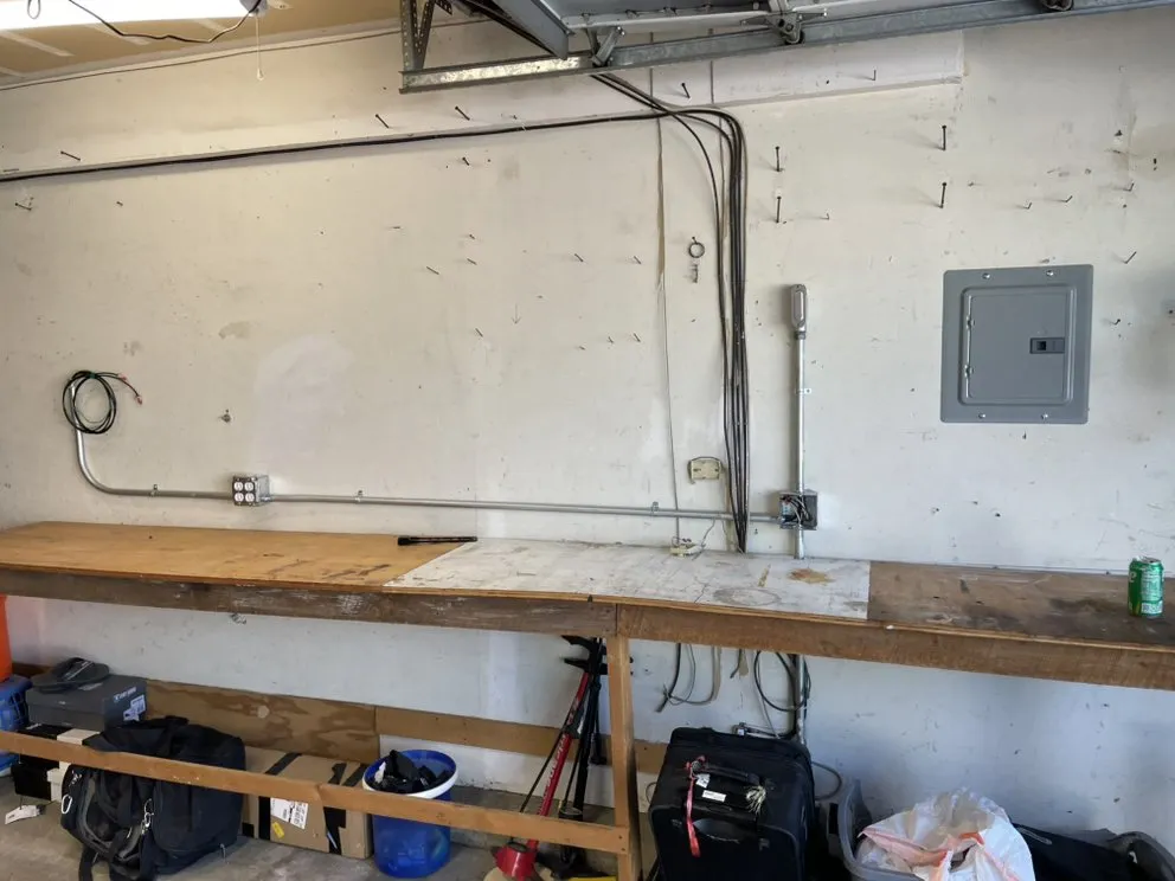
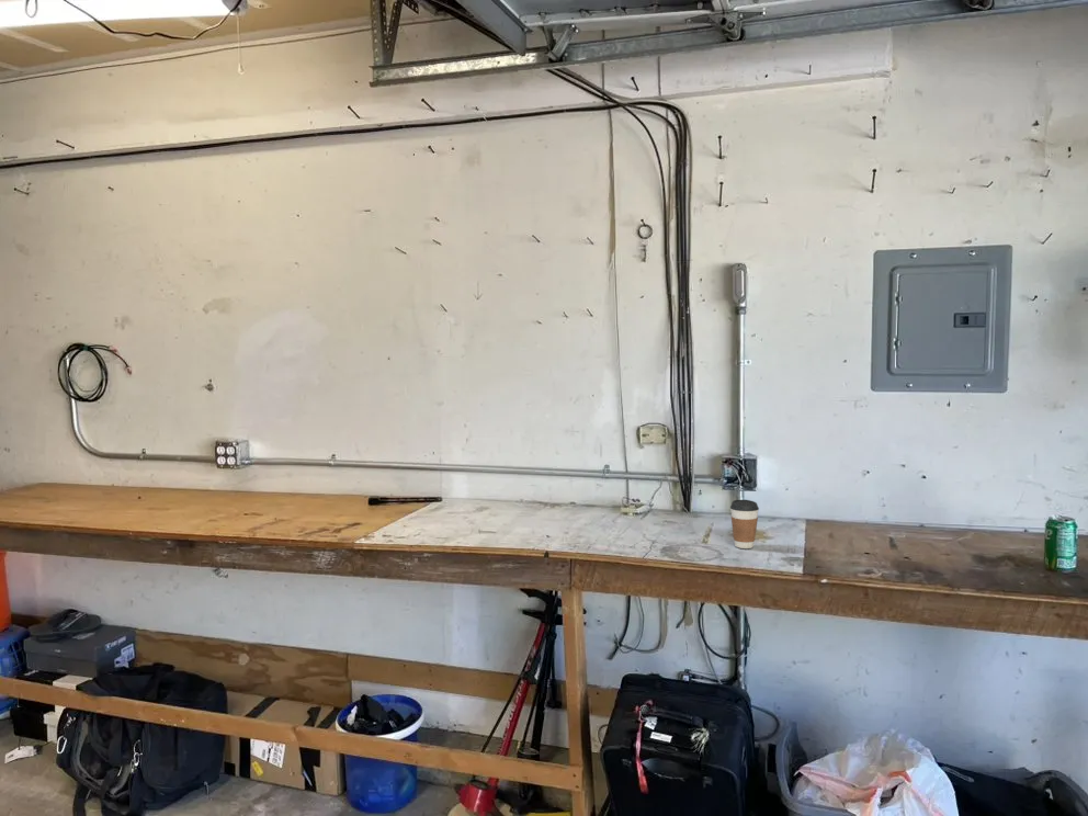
+ coffee cup (744, 524)
